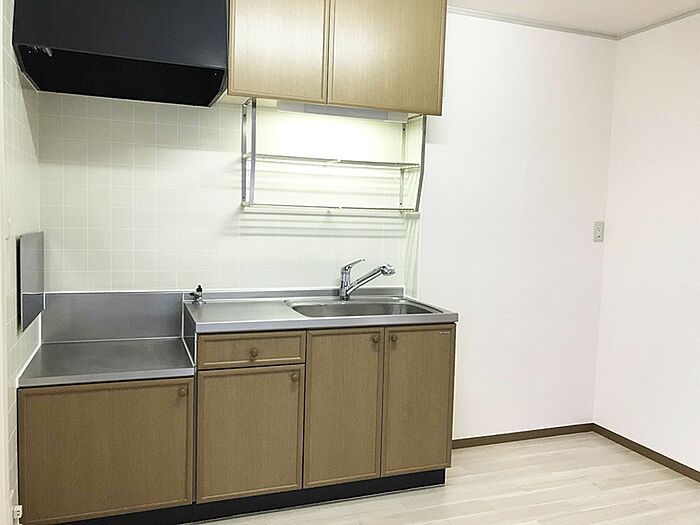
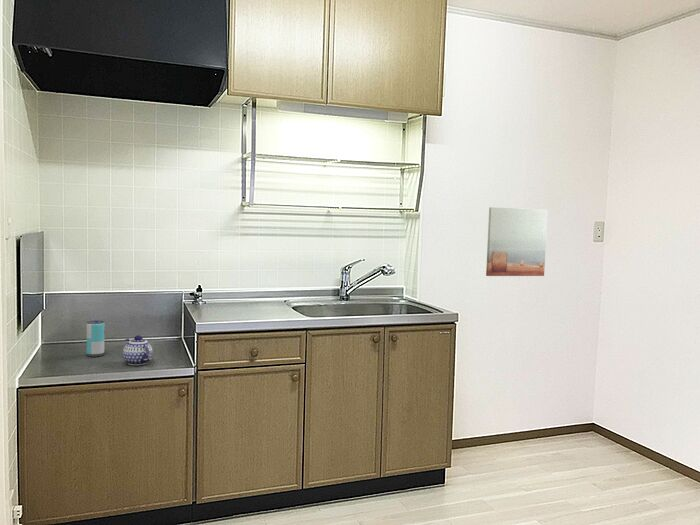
+ wall art (517, 242)
+ beverage can (95, 338)
+ teapot (137, 349)
